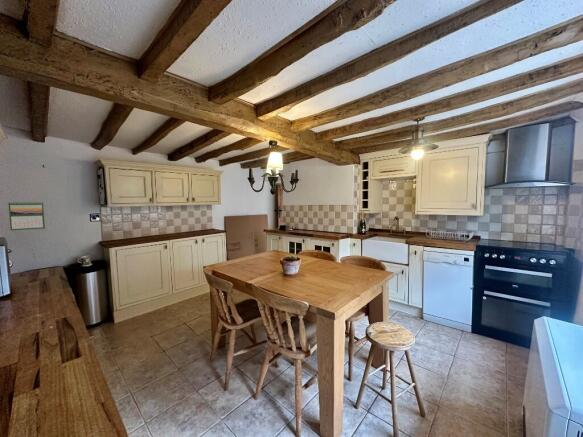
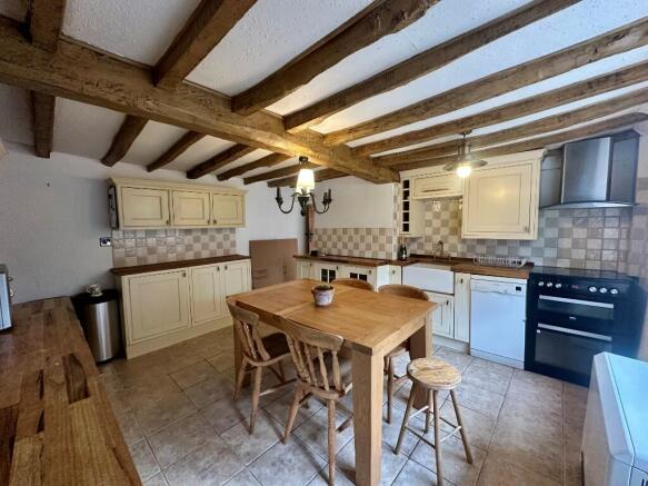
- calendar (27, 215)
